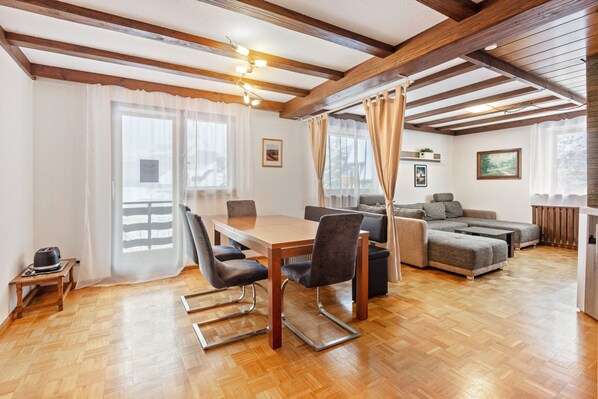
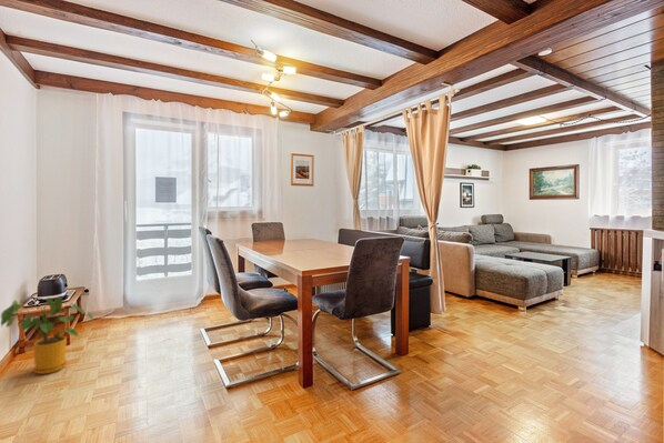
+ house plant (47, 334)
